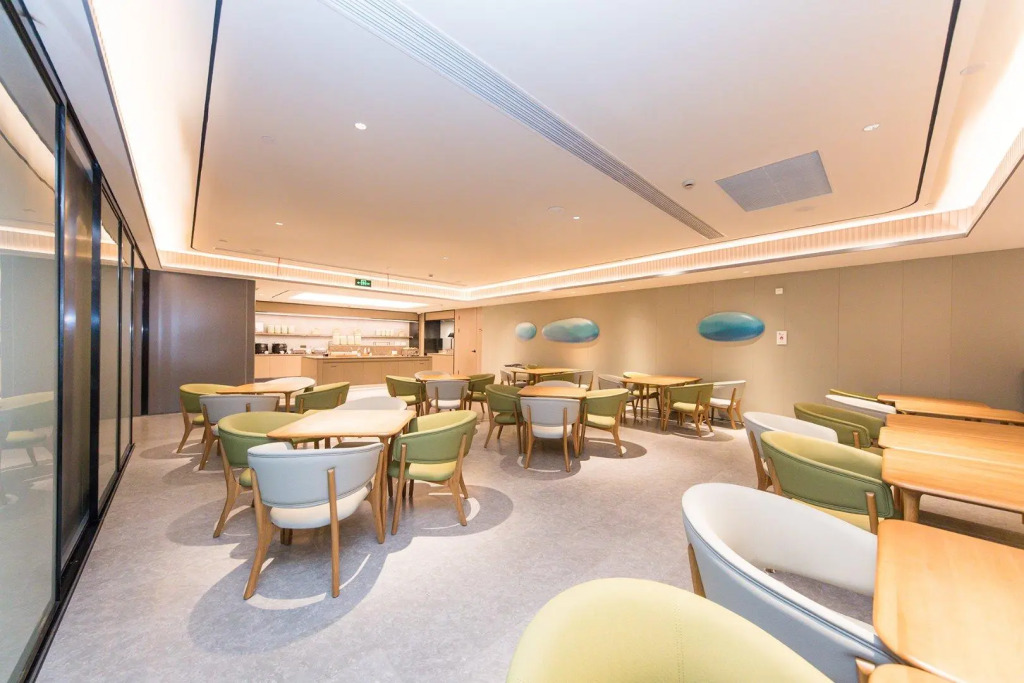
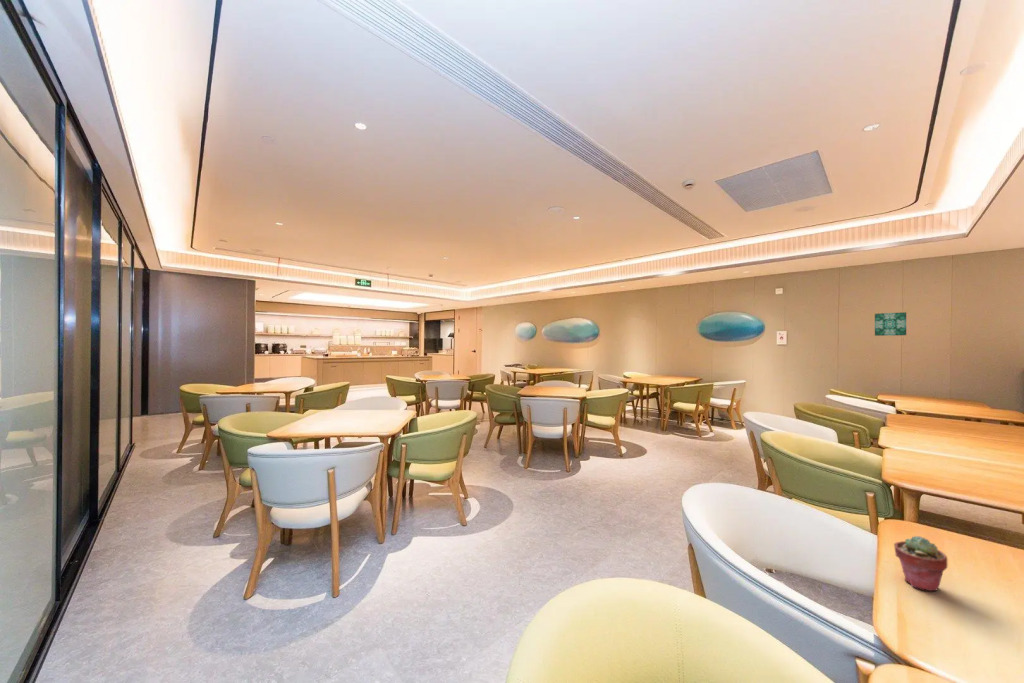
+ potted succulent (920, 560)
+ wall art (890, 324)
